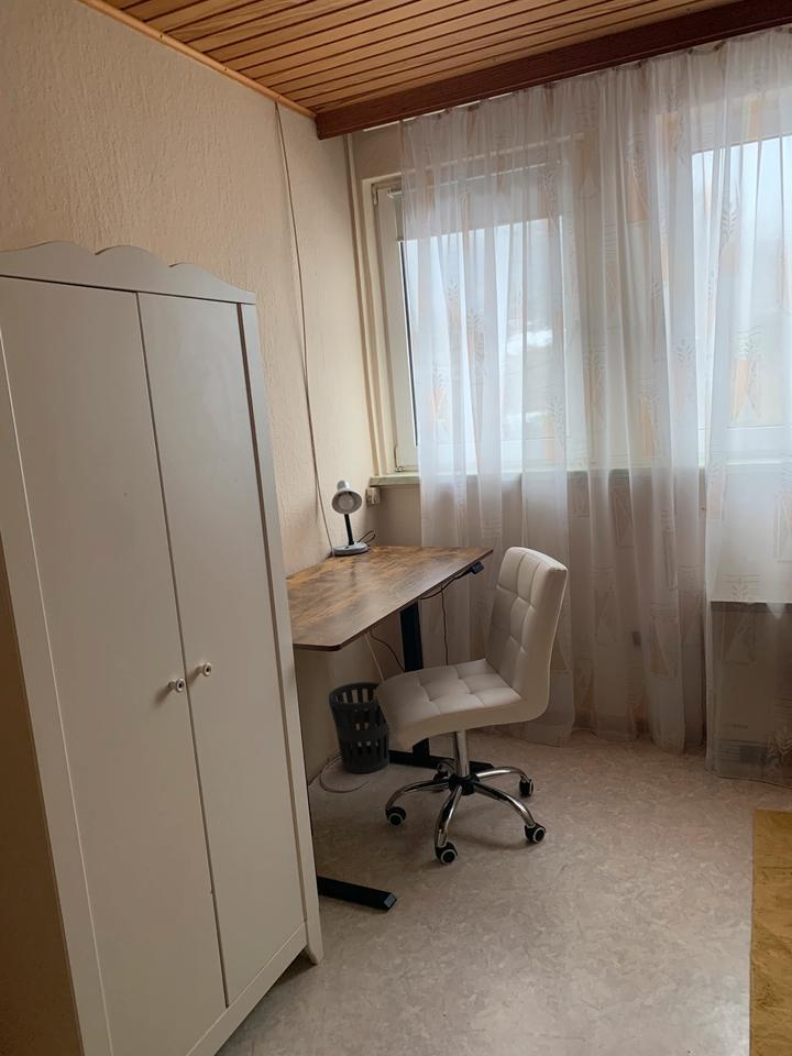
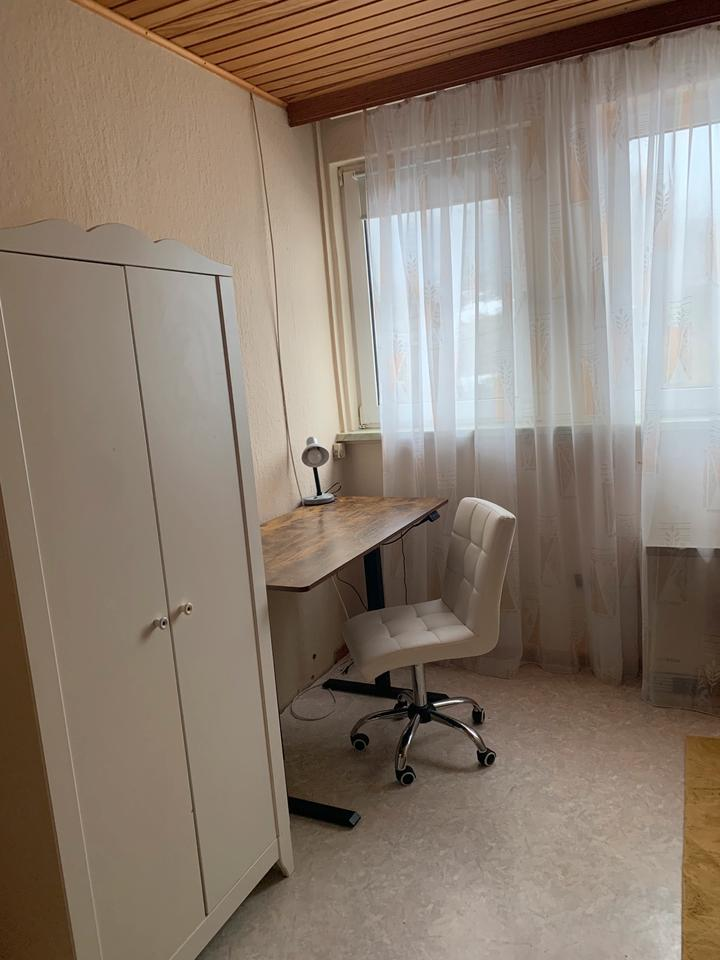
- wastebasket (362, 727)
